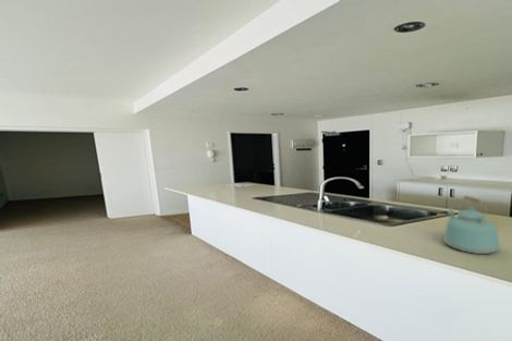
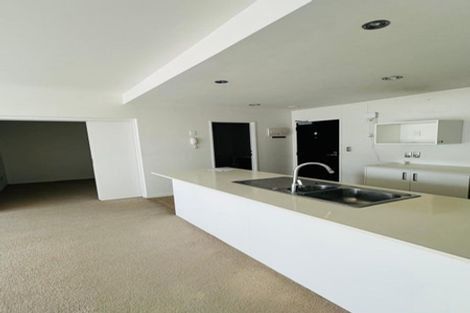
- kettle (467, 220)
